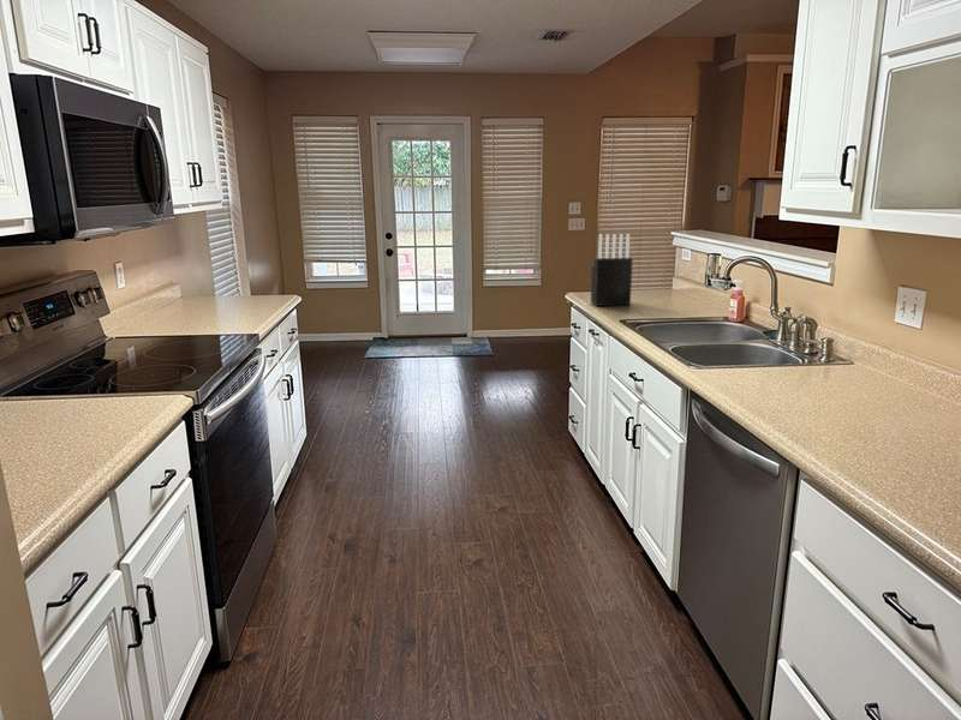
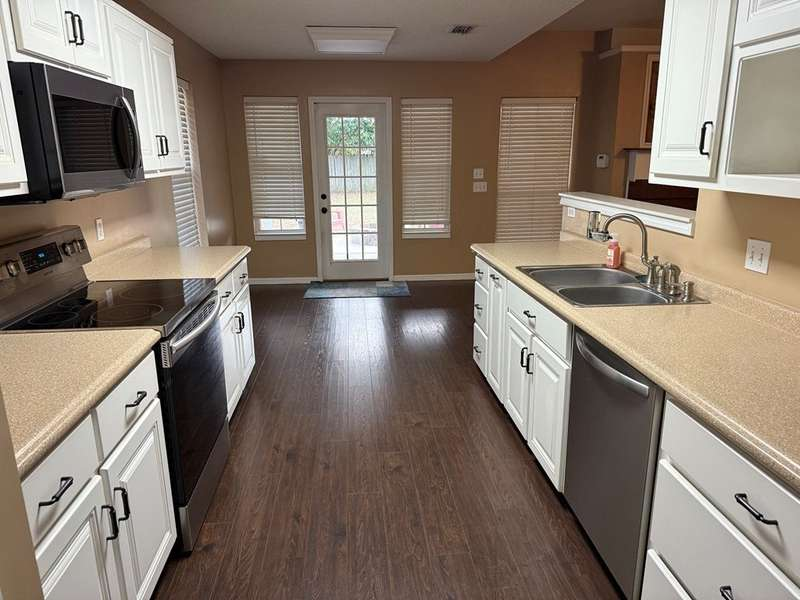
- knife block (610, 269)
